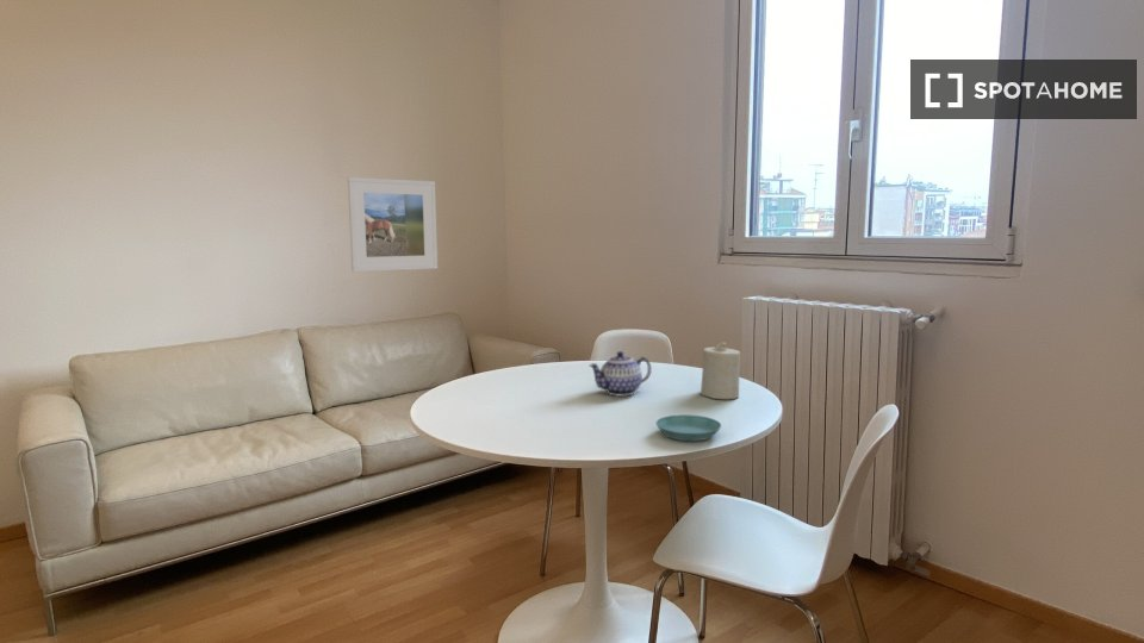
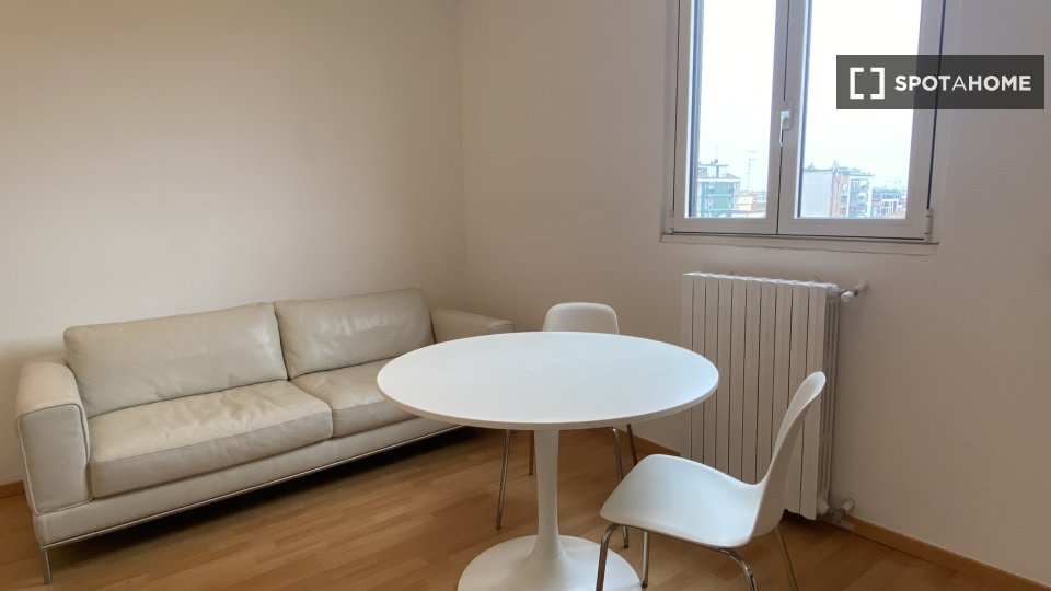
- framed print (394, 225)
- candle (720, 368)
- teapot (620, 372)
- saucer (688, 429)
